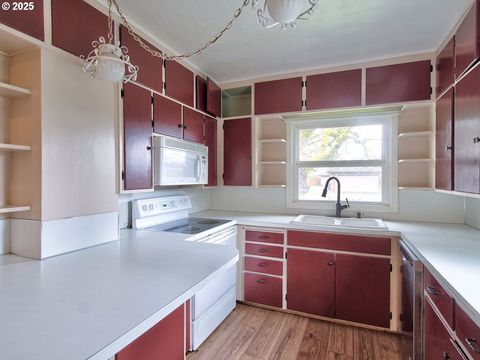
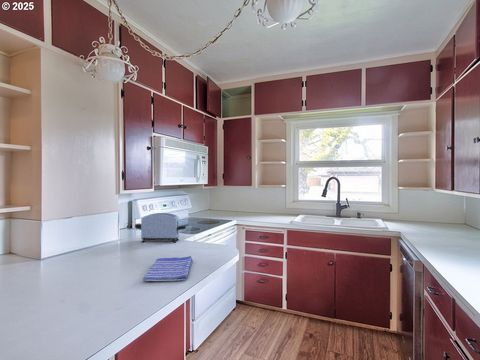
+ toaster (160, 227)
+ dish towel (170, 267)
